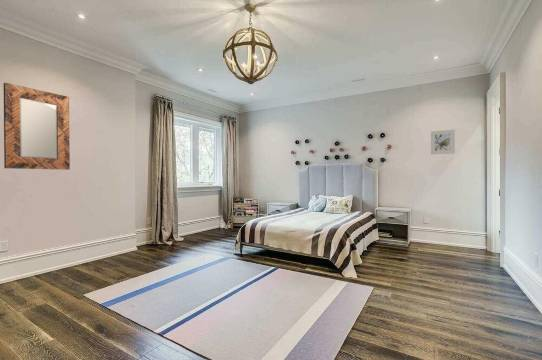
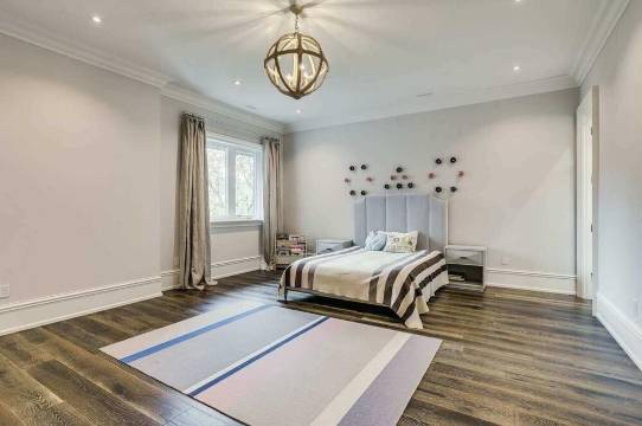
- home mirror (39, 129)
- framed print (442, 142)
